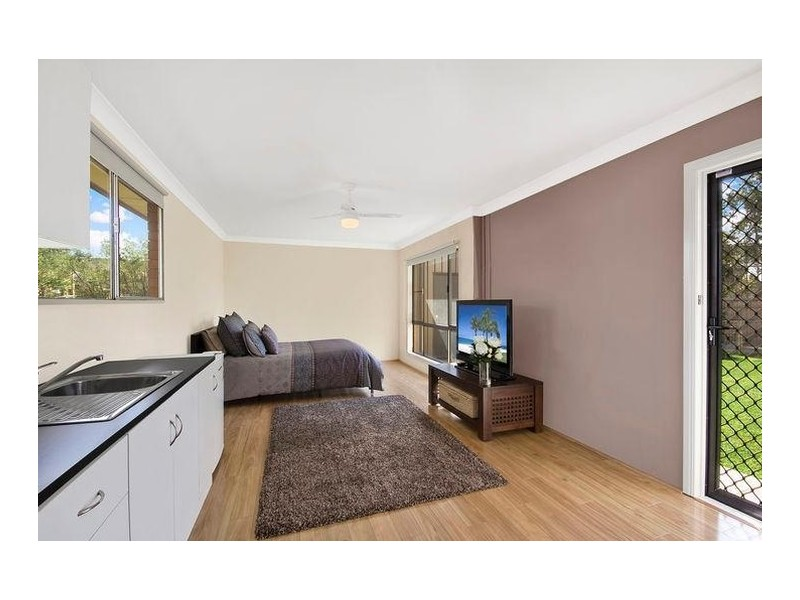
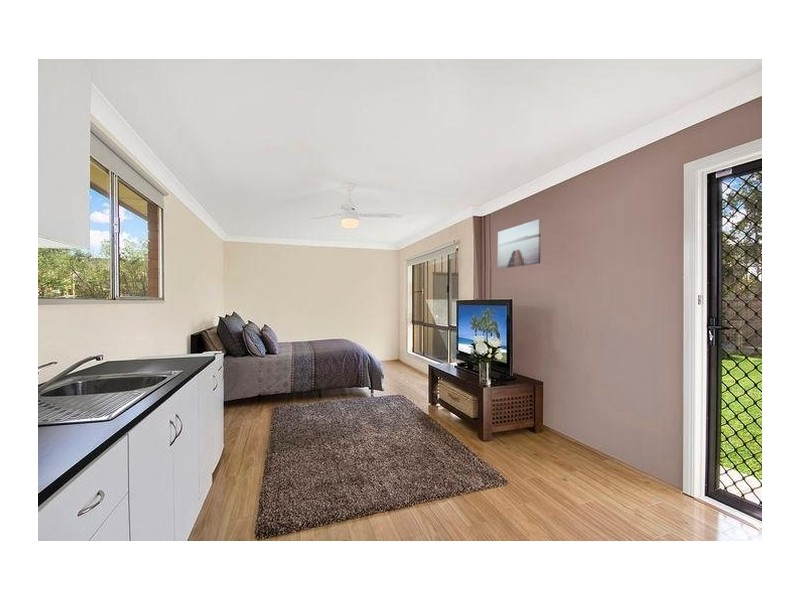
+ wall art (517, 246)
